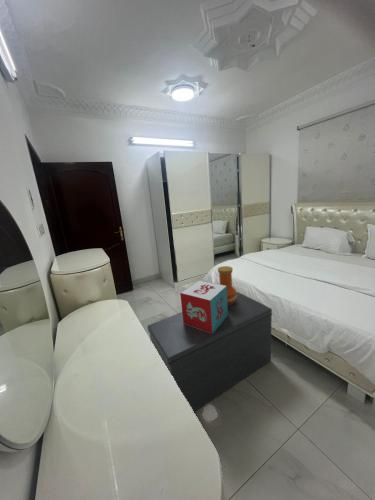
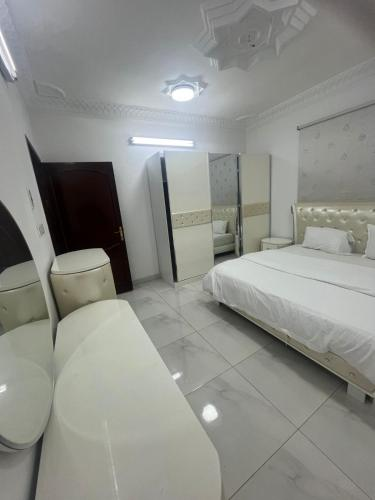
- bench (212, 343)
- decorative box (204, 304)
- vase (225, 284)
